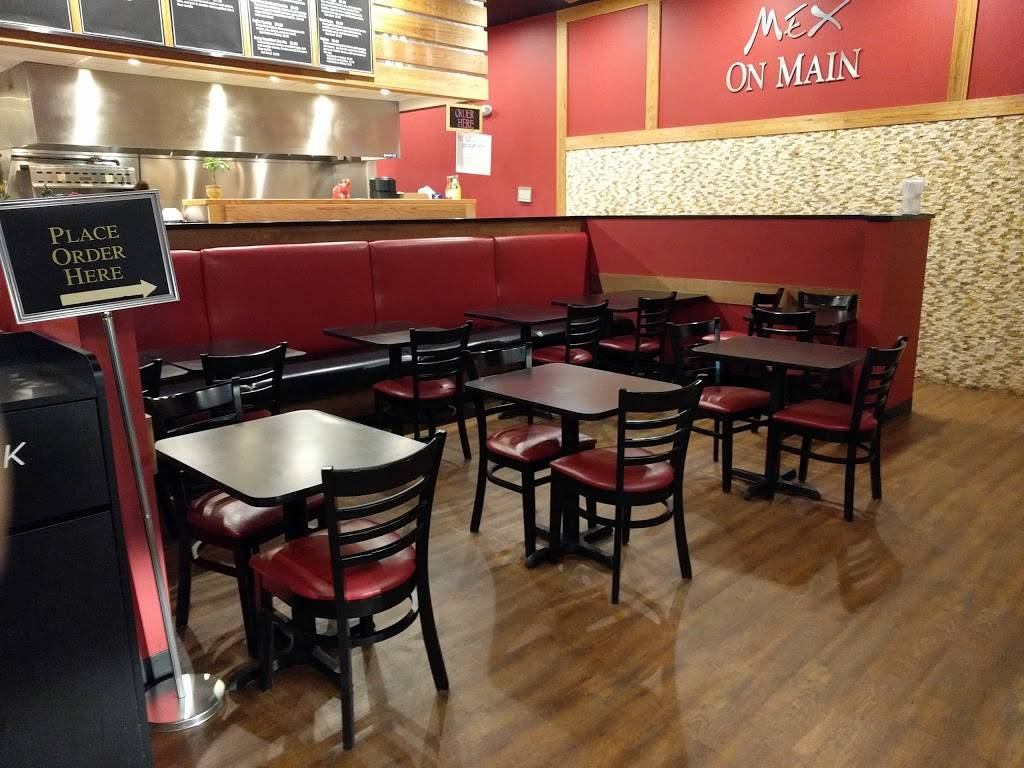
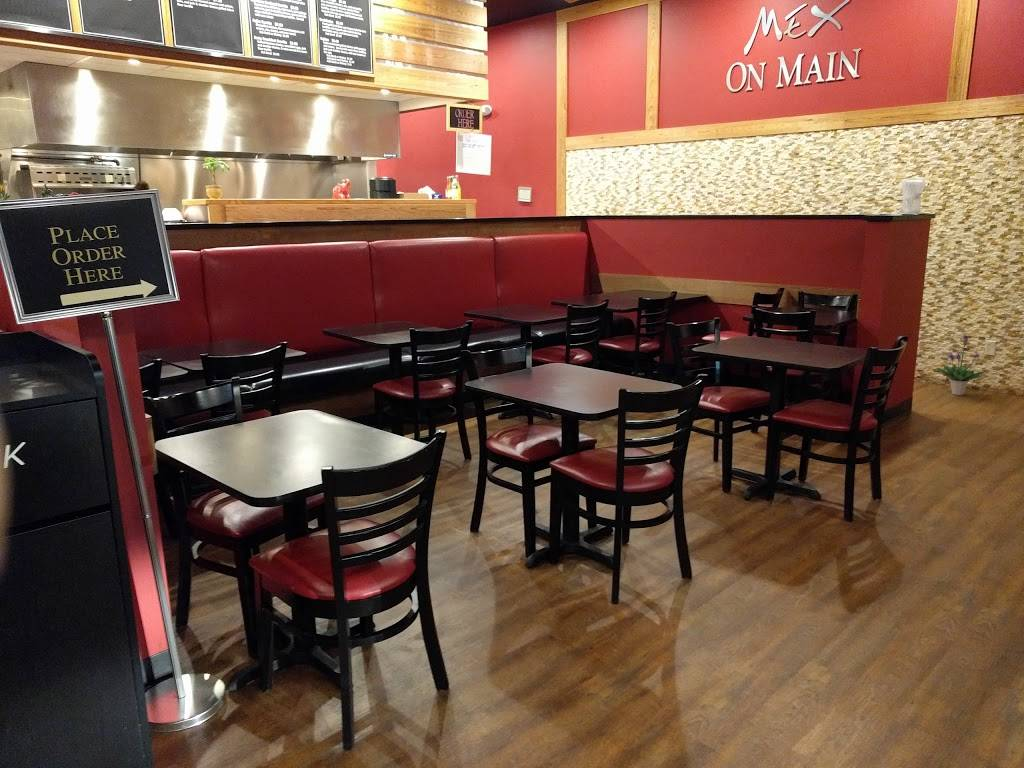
+ potted plant (961, 364)
